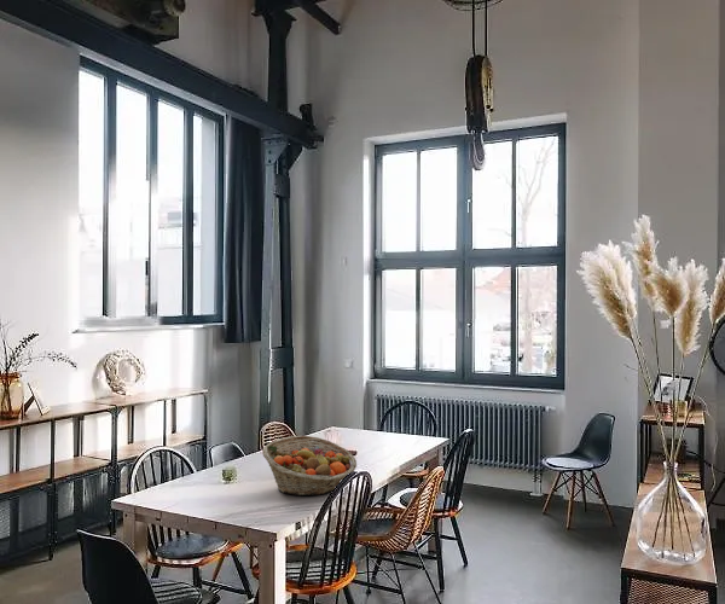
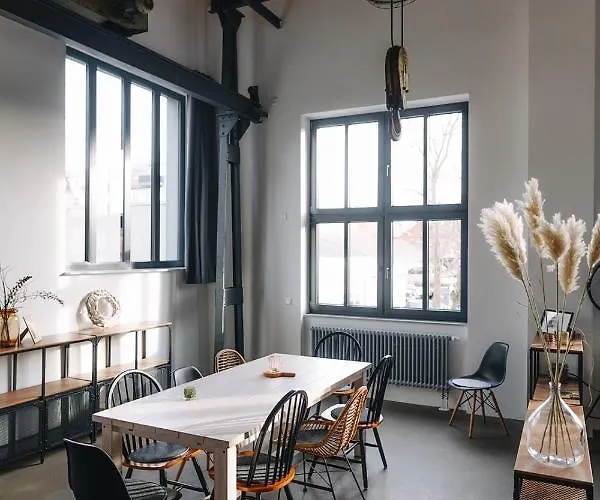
- fruit basket (309, 464)
